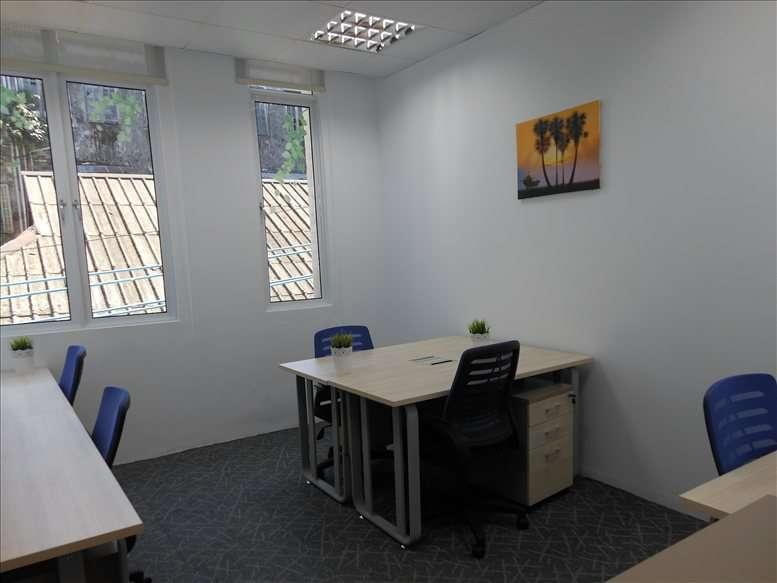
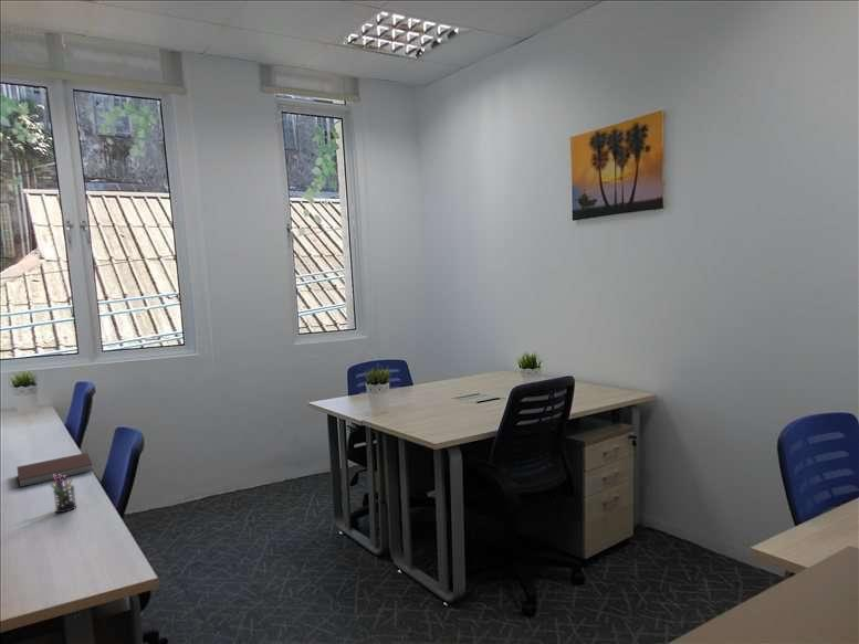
+ notebook (55, 468)
+ pen holder (61, 492)
